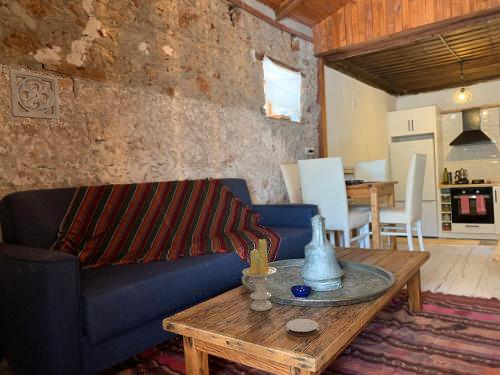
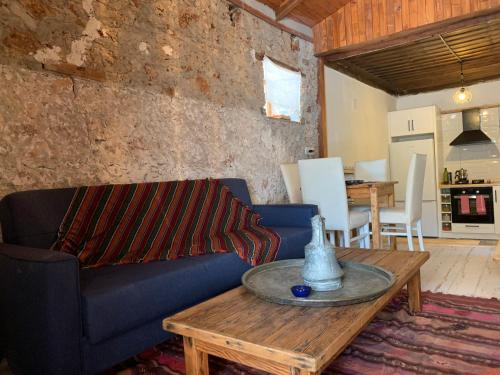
- wall ornament (35, 96)
- candle (259, 273)
- coaster (302, 327)
